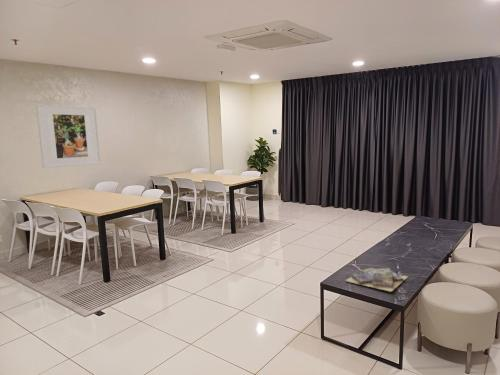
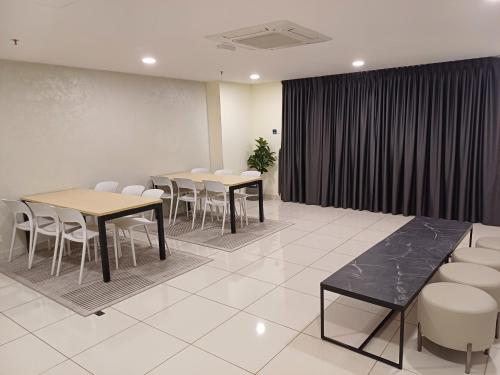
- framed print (70, 136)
- video game cases (377, 275)
